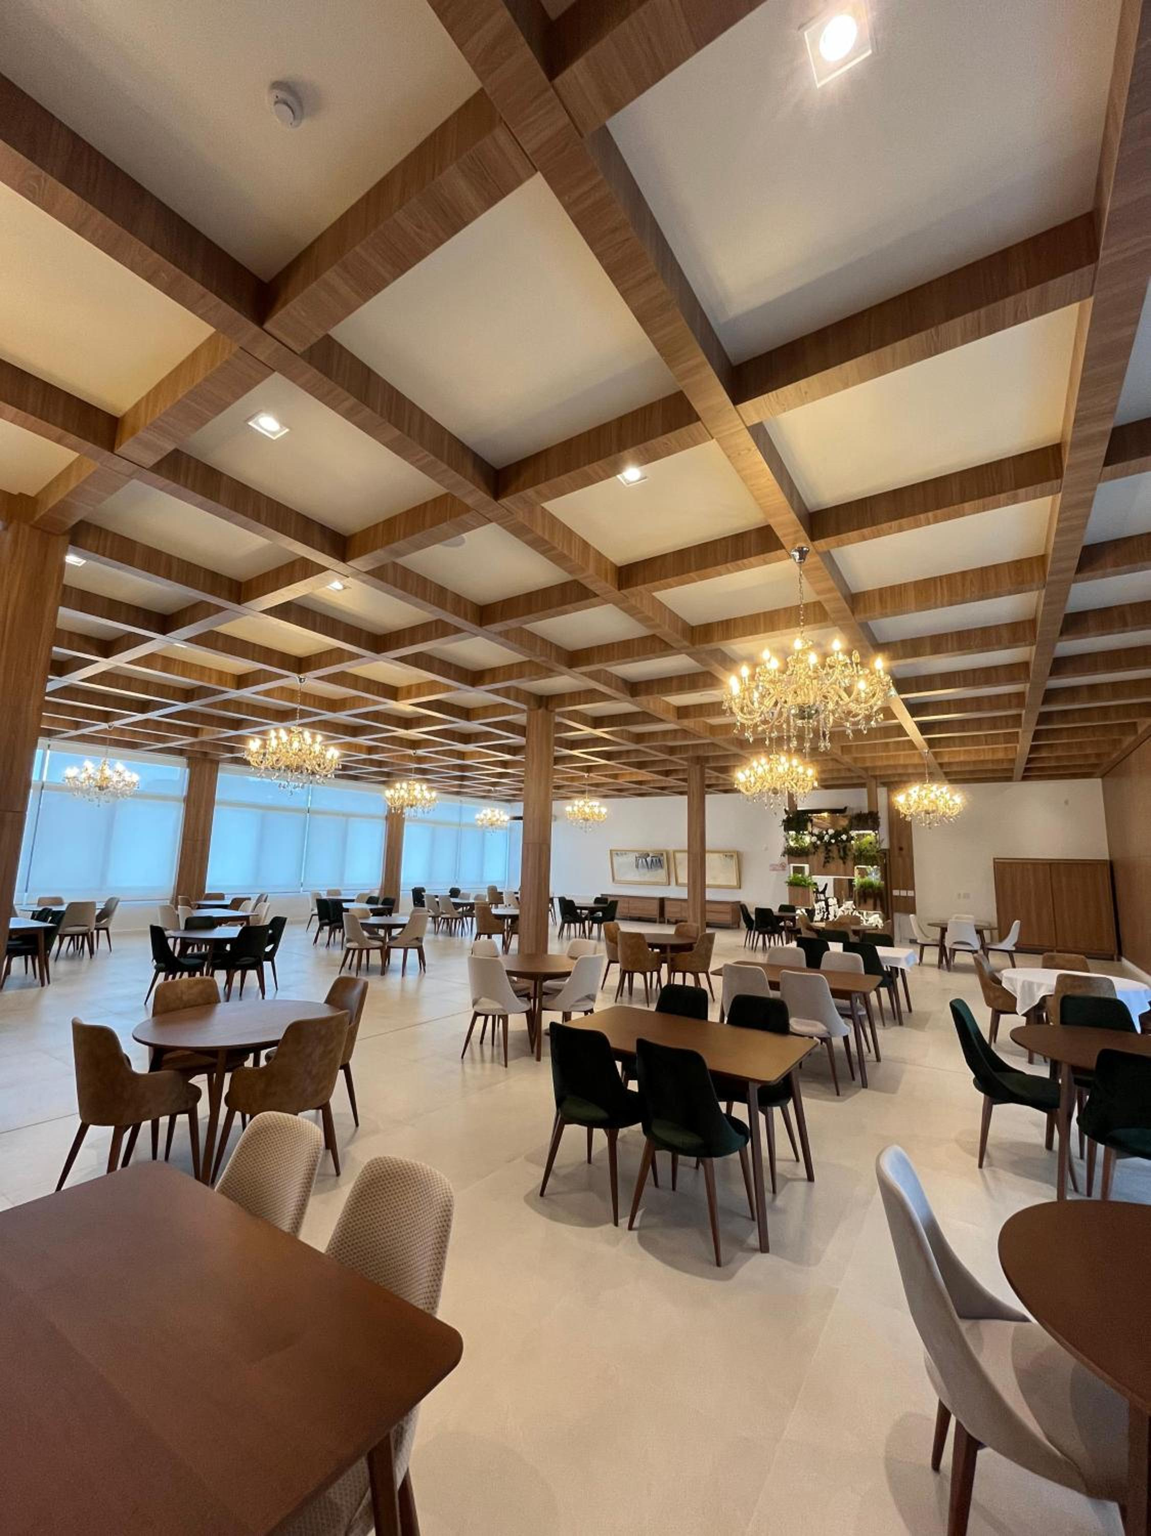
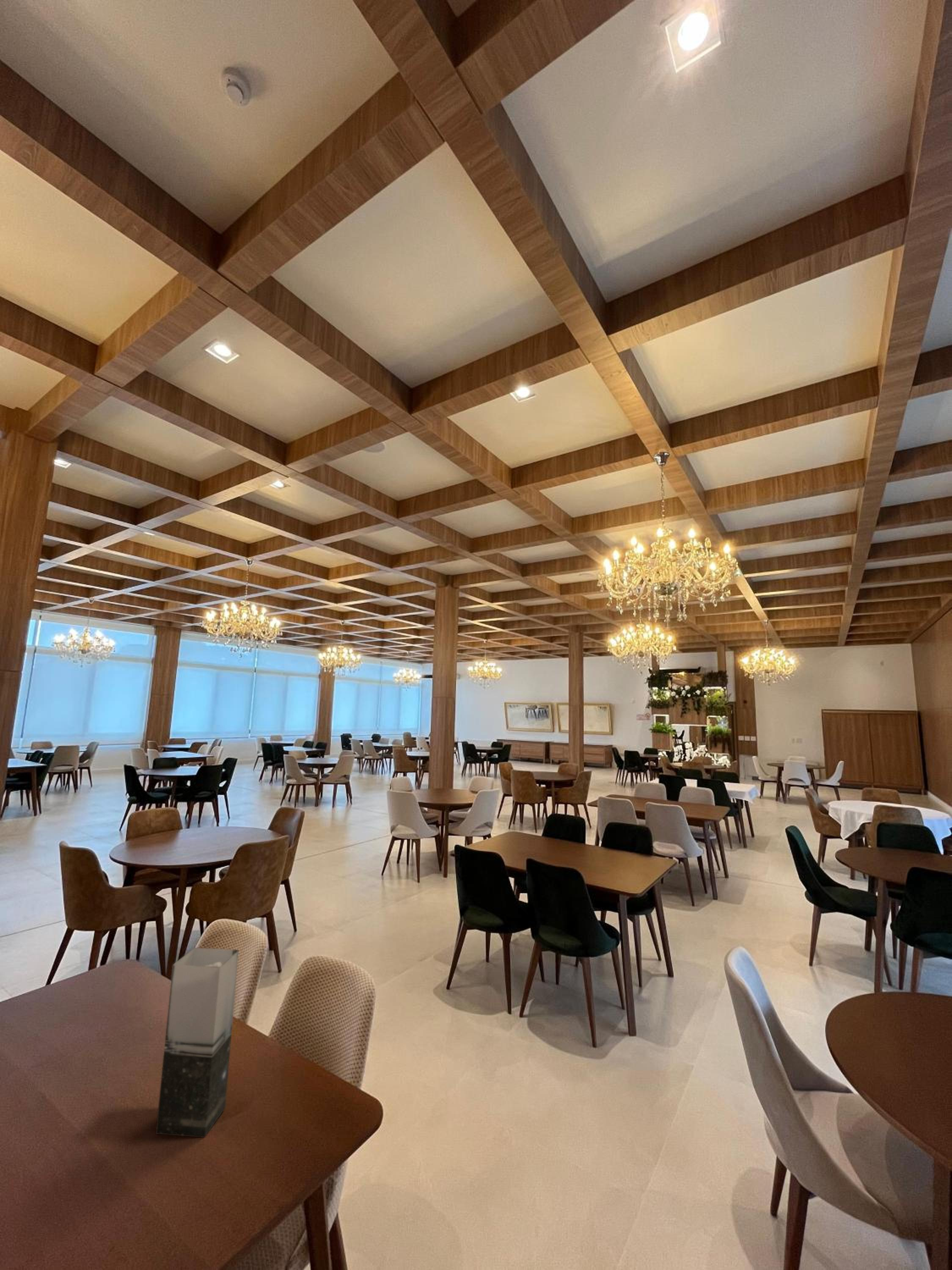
+ vase (199, 1037)
